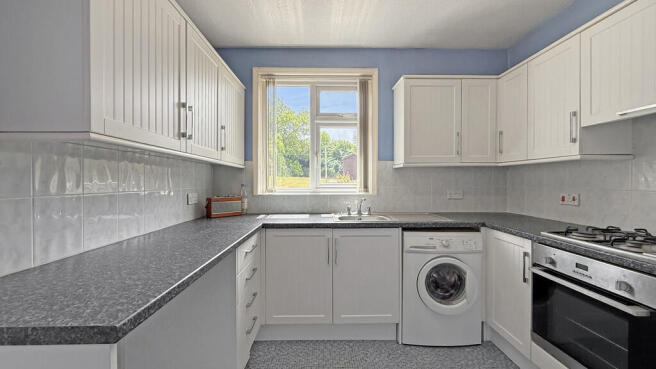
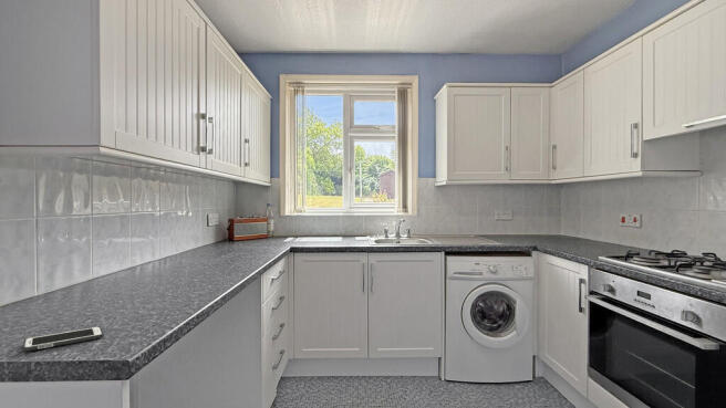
+ cell phone (64, 337)
